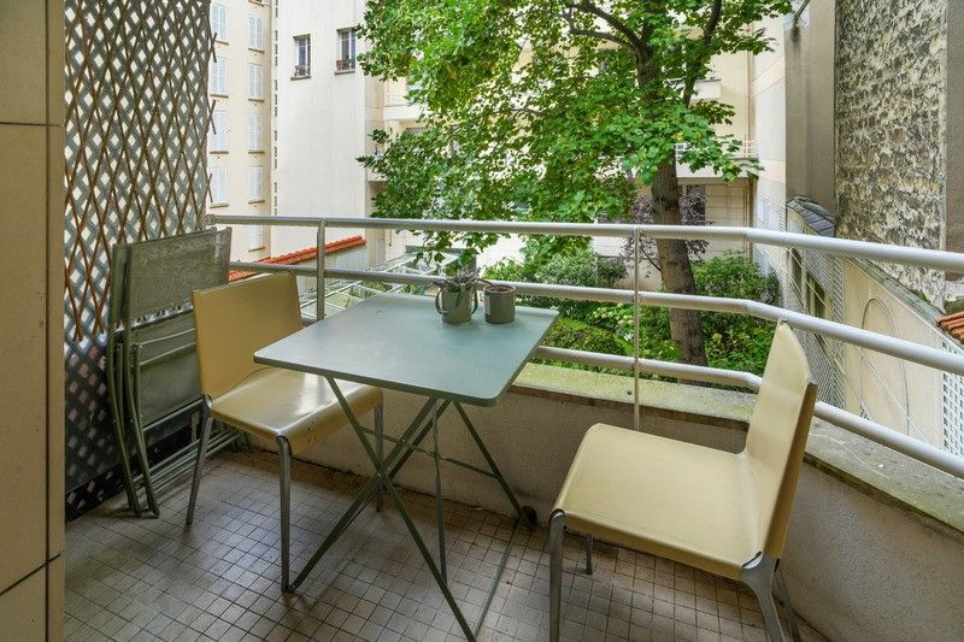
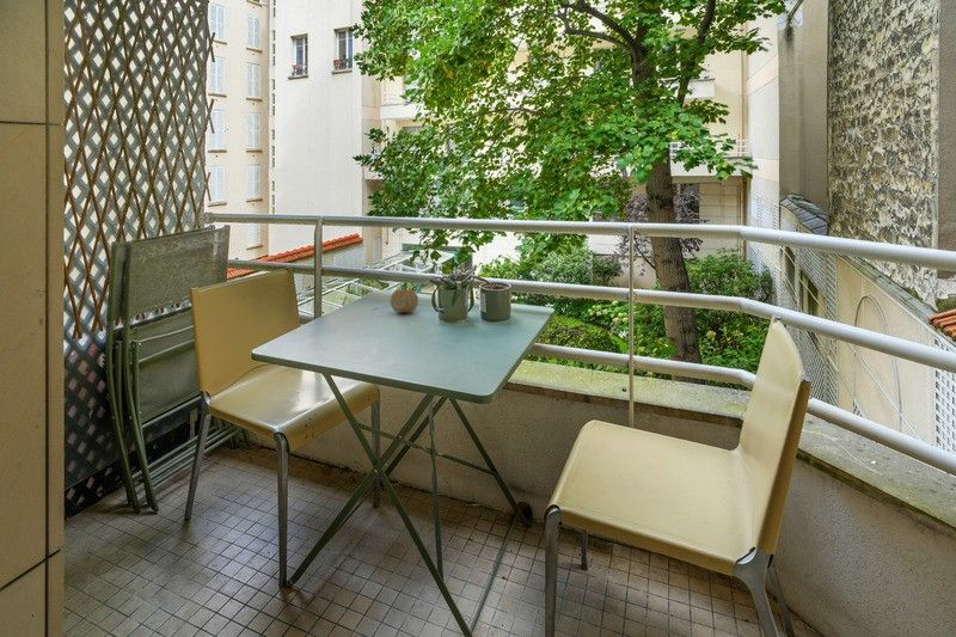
+ fruit (404, 301)
